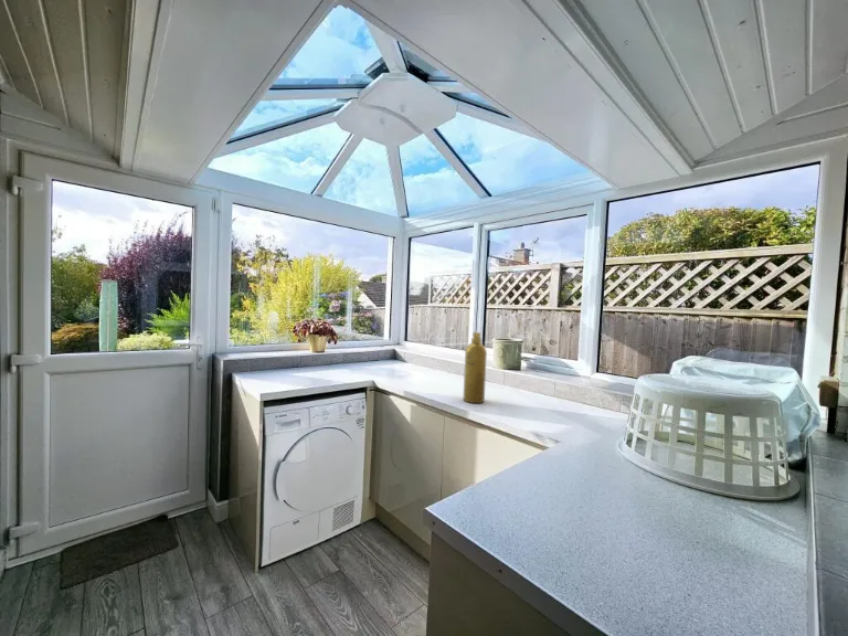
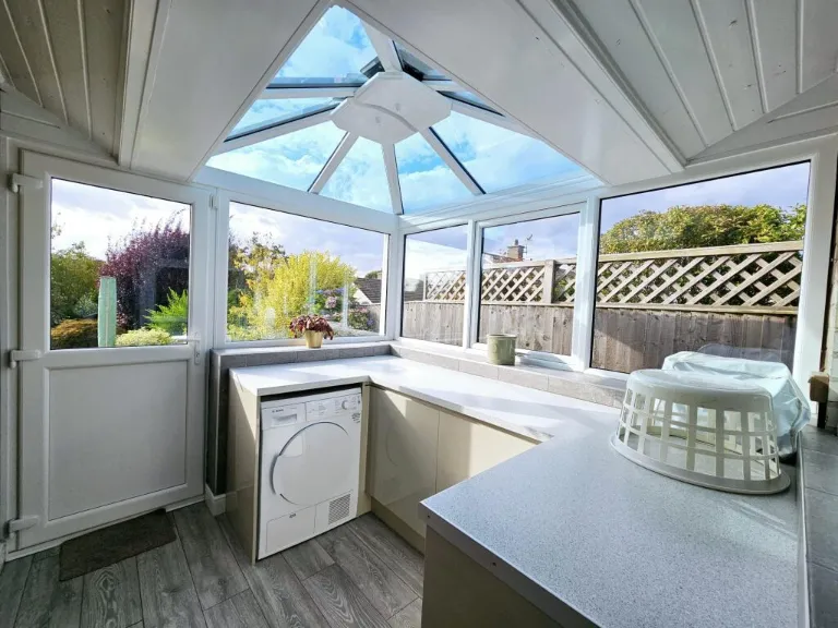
- spray bottle (475, 367)
